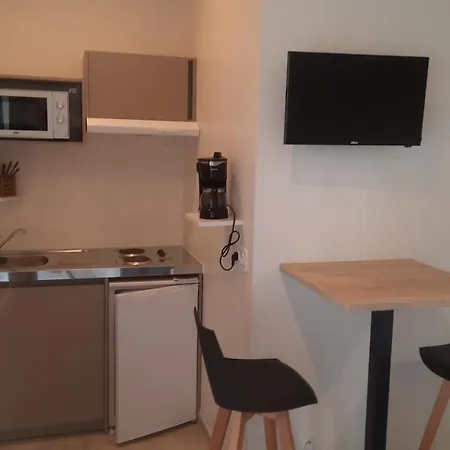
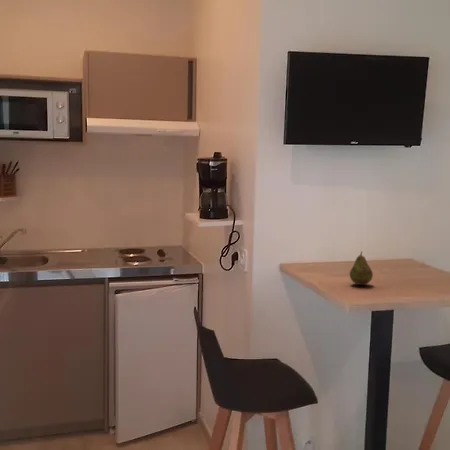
+ fruit (361, 268)
